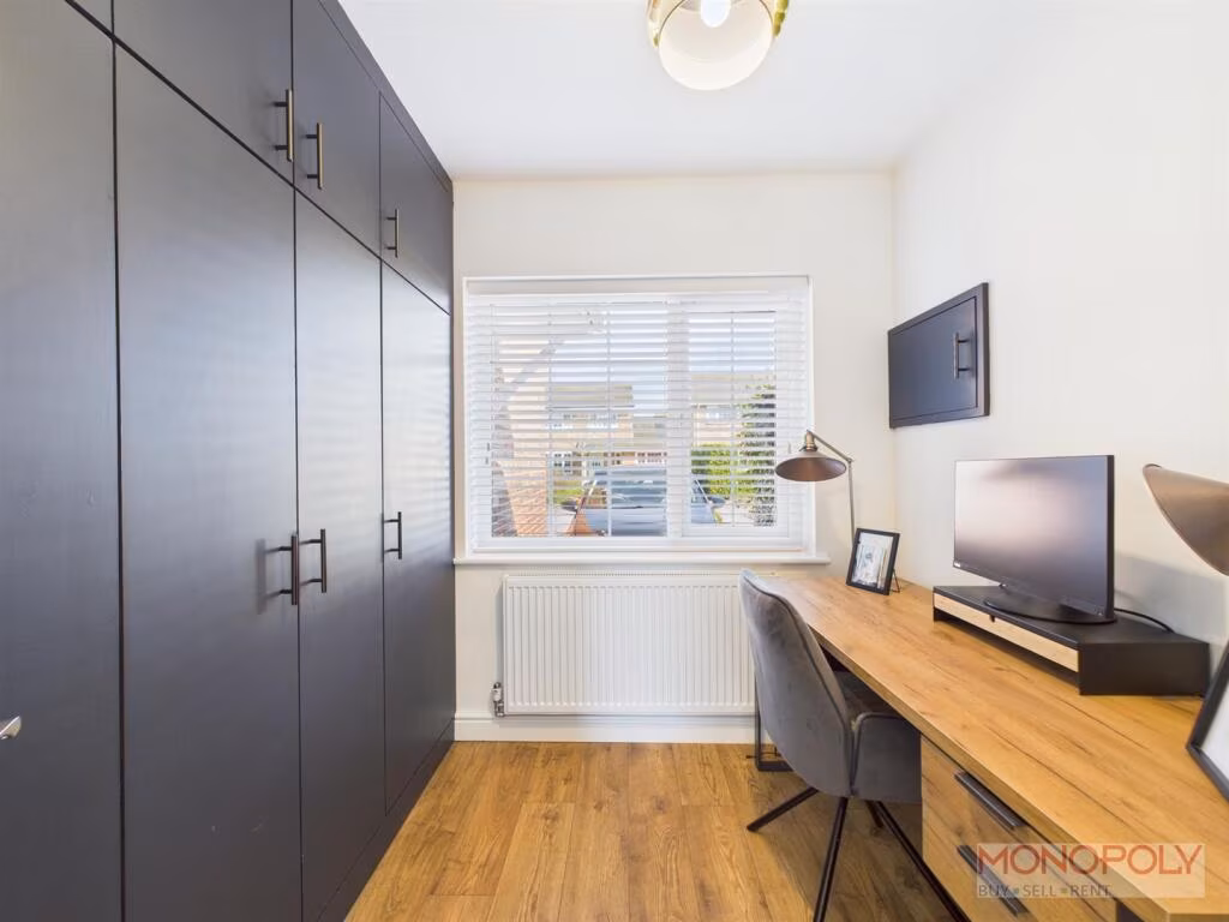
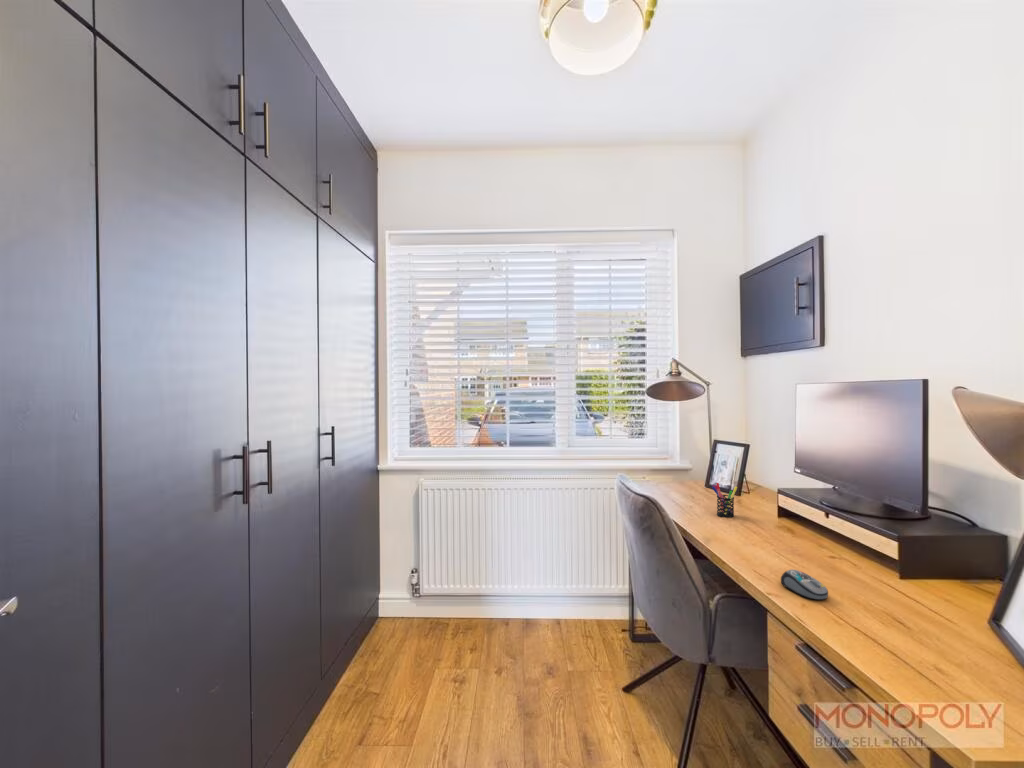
+ pen holder (725, 499)
+ computer mouse (803, 582)
